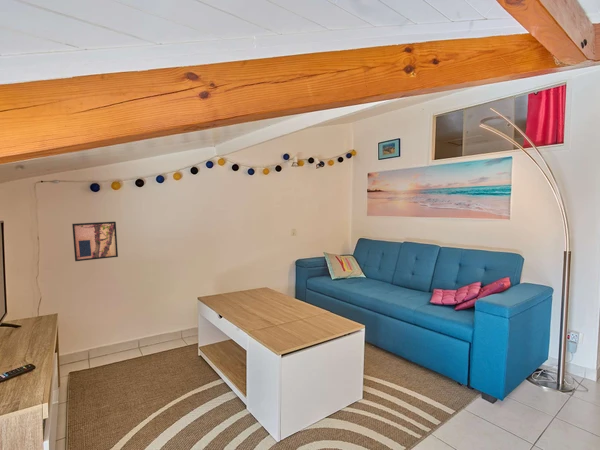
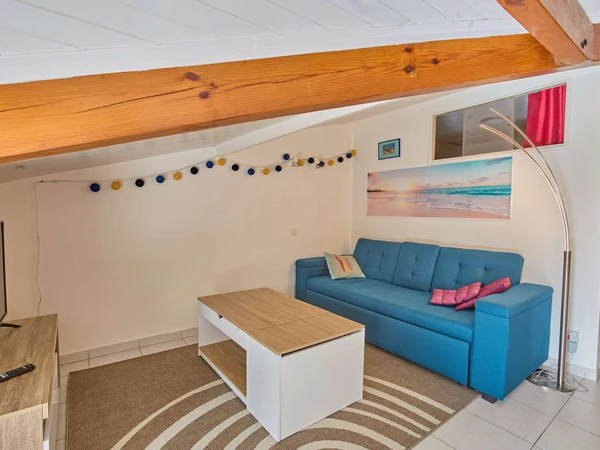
- wall art (95, 240)
